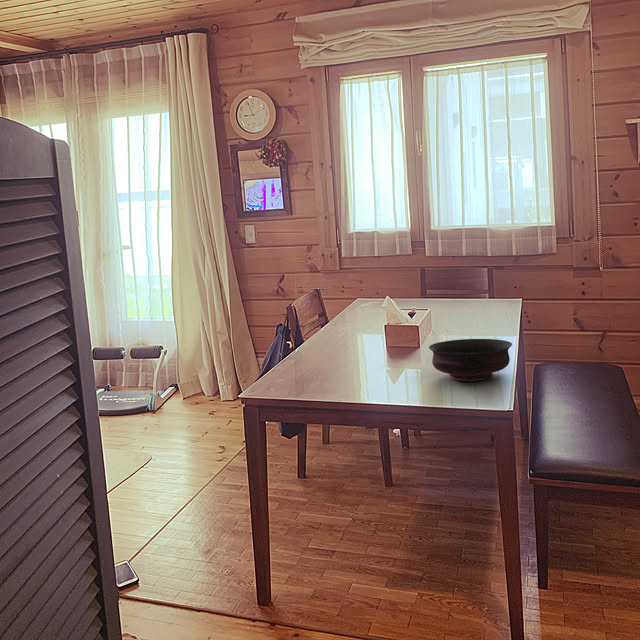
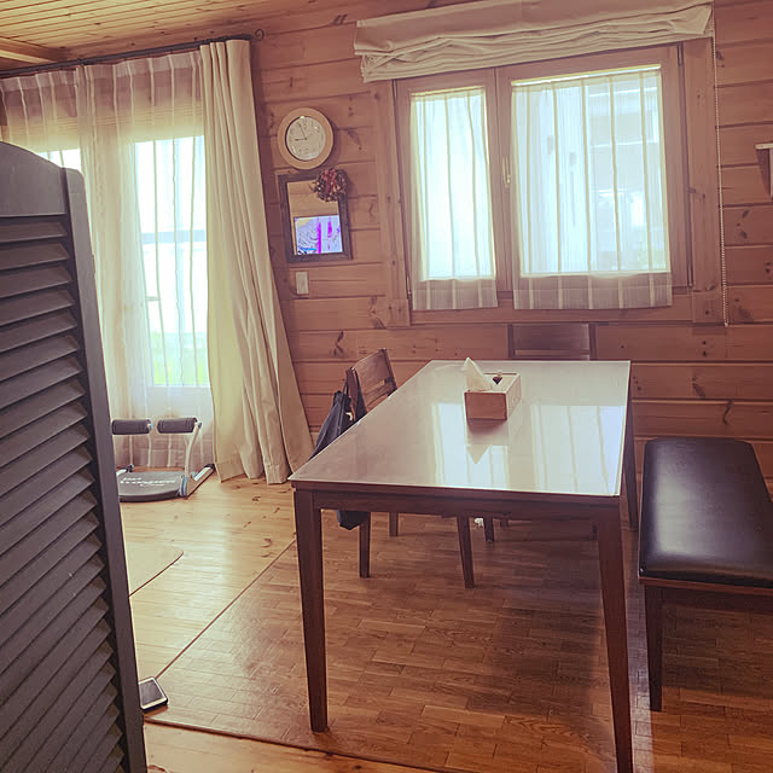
- bowl (470, 361)
